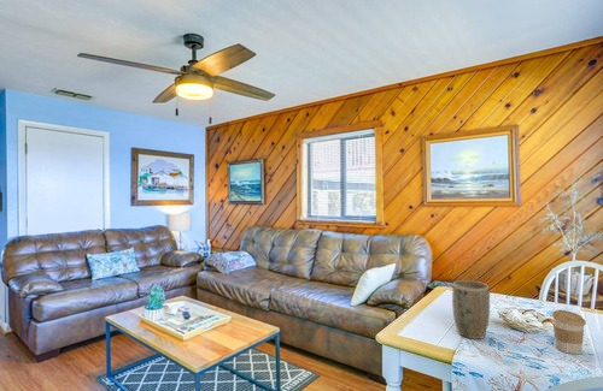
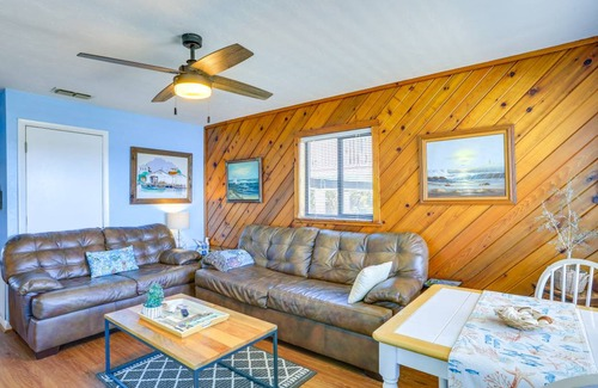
- plant pot (470, 308)
- coffee cup (568, 331)
